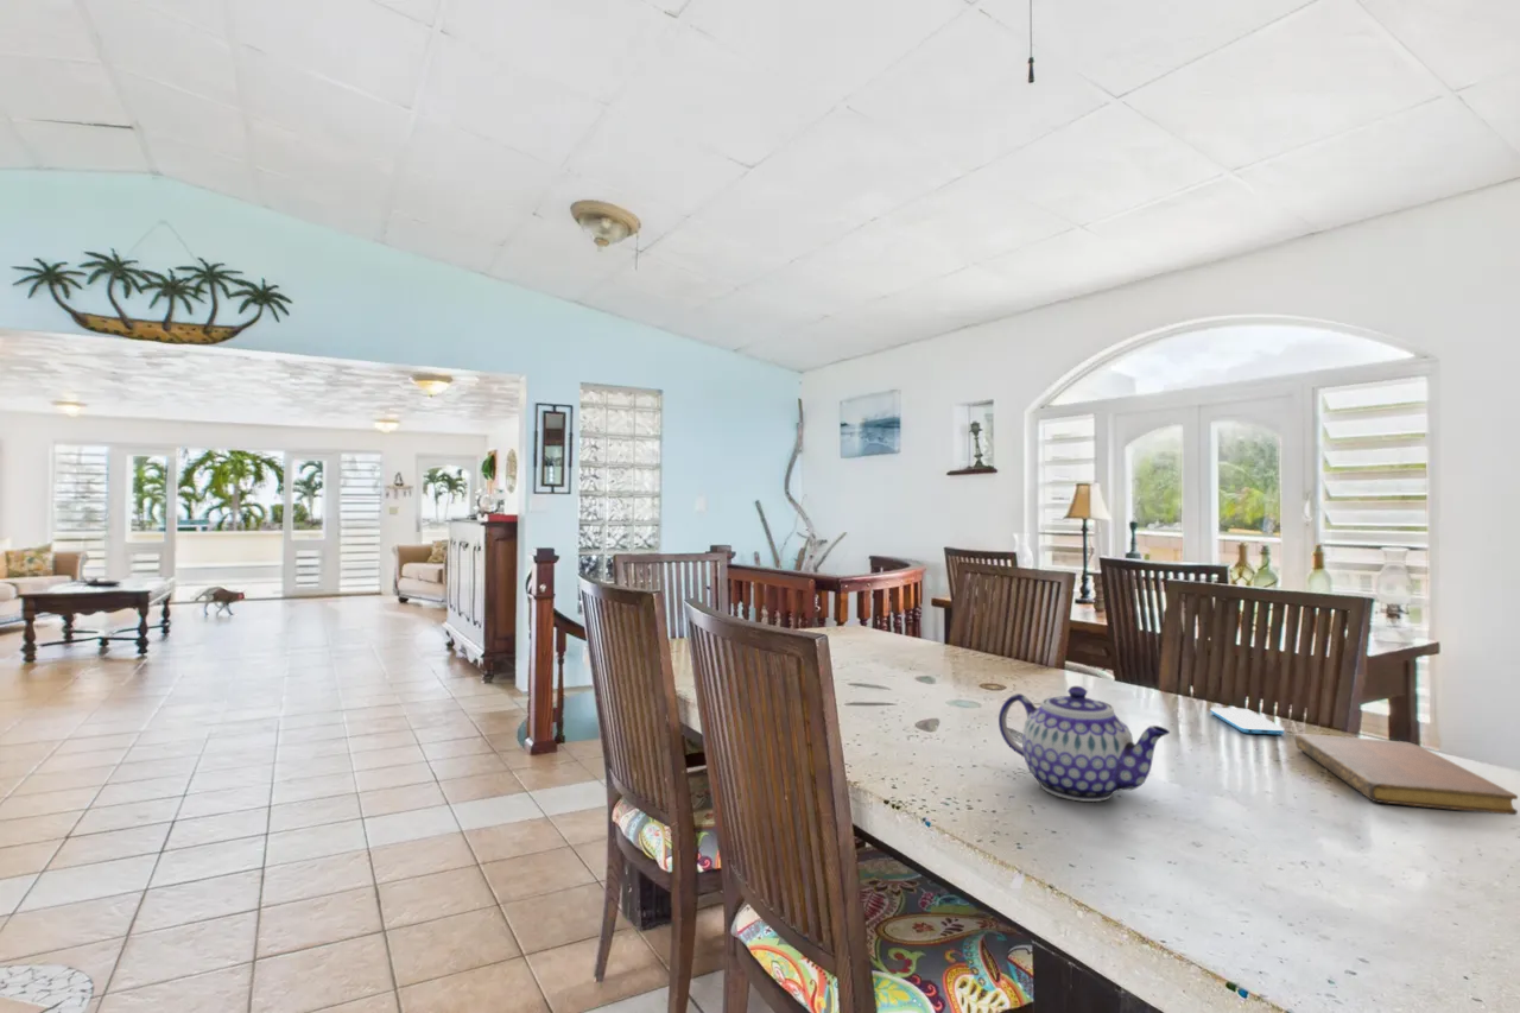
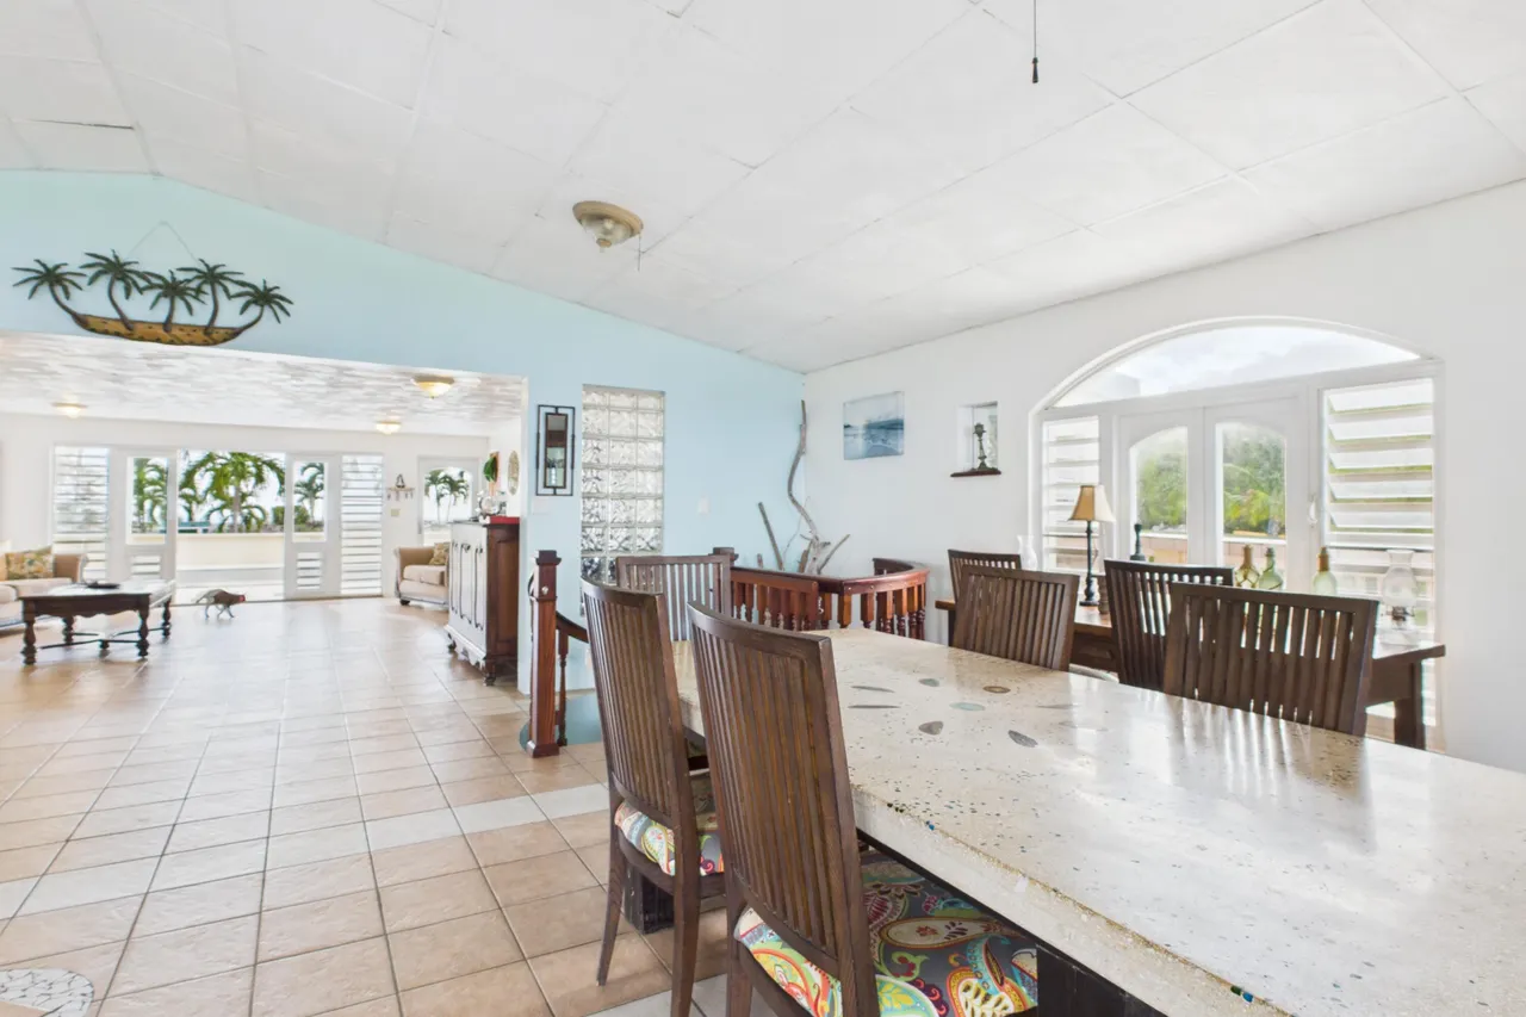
- notebook (1393, 768)
- smartphone (1244, 720)
- teapot (1077, 737)
